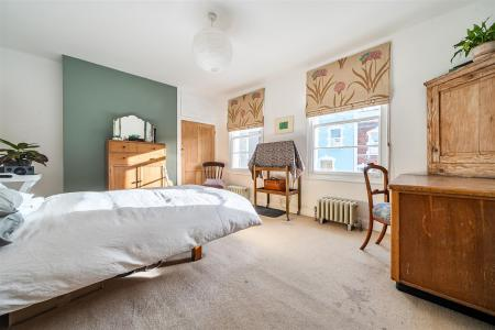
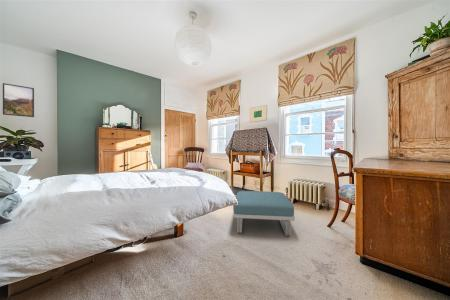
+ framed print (19, 100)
+ footstool (261, 208)
